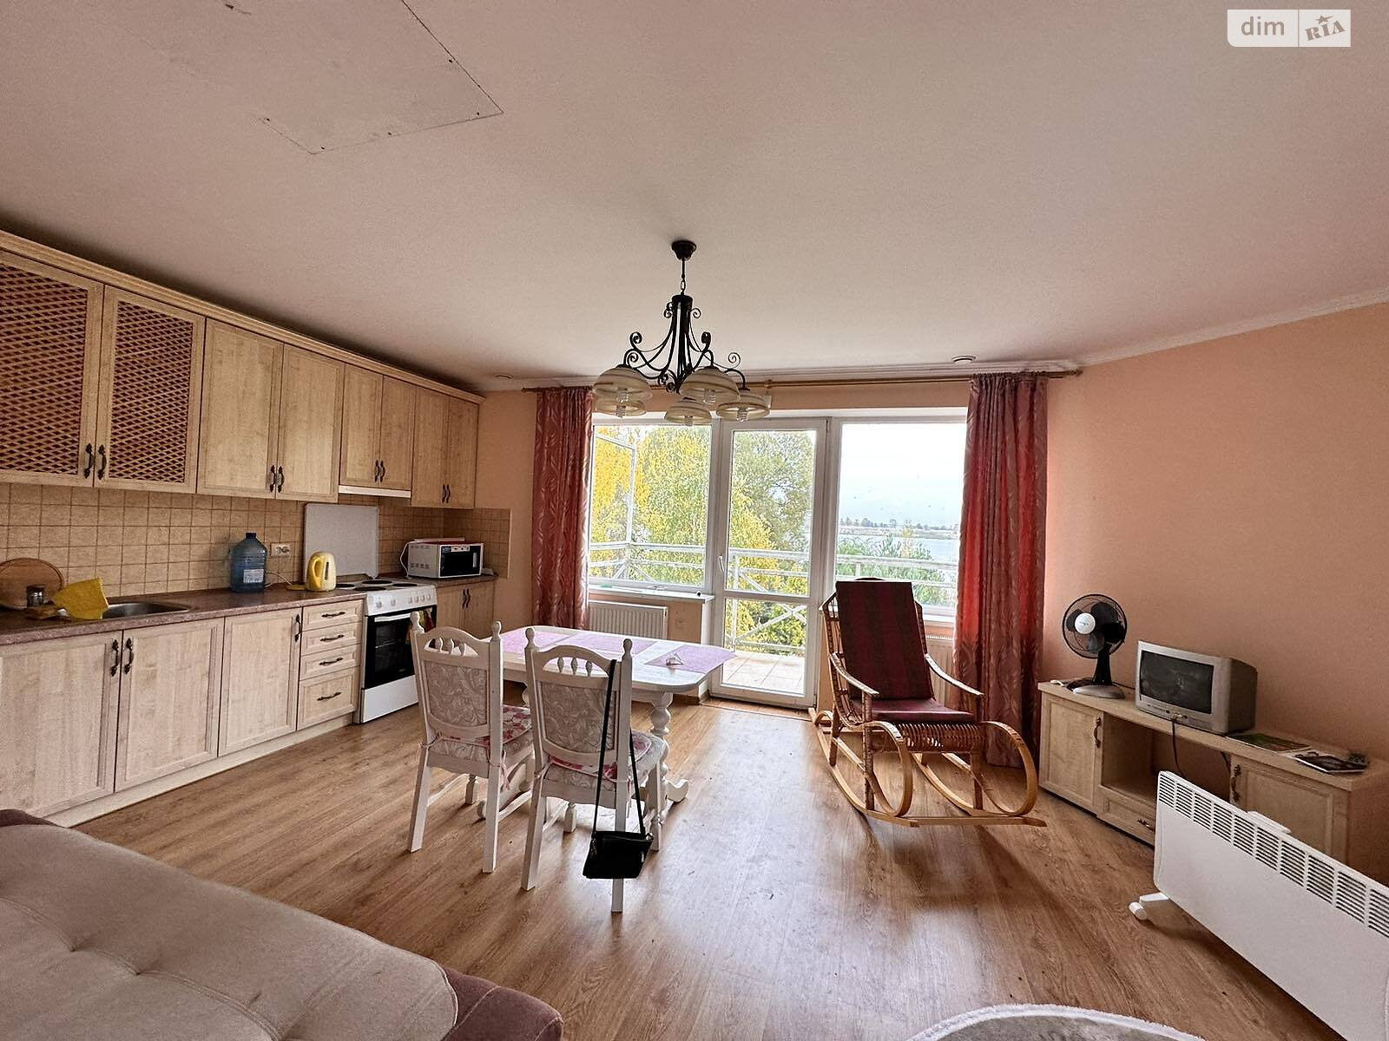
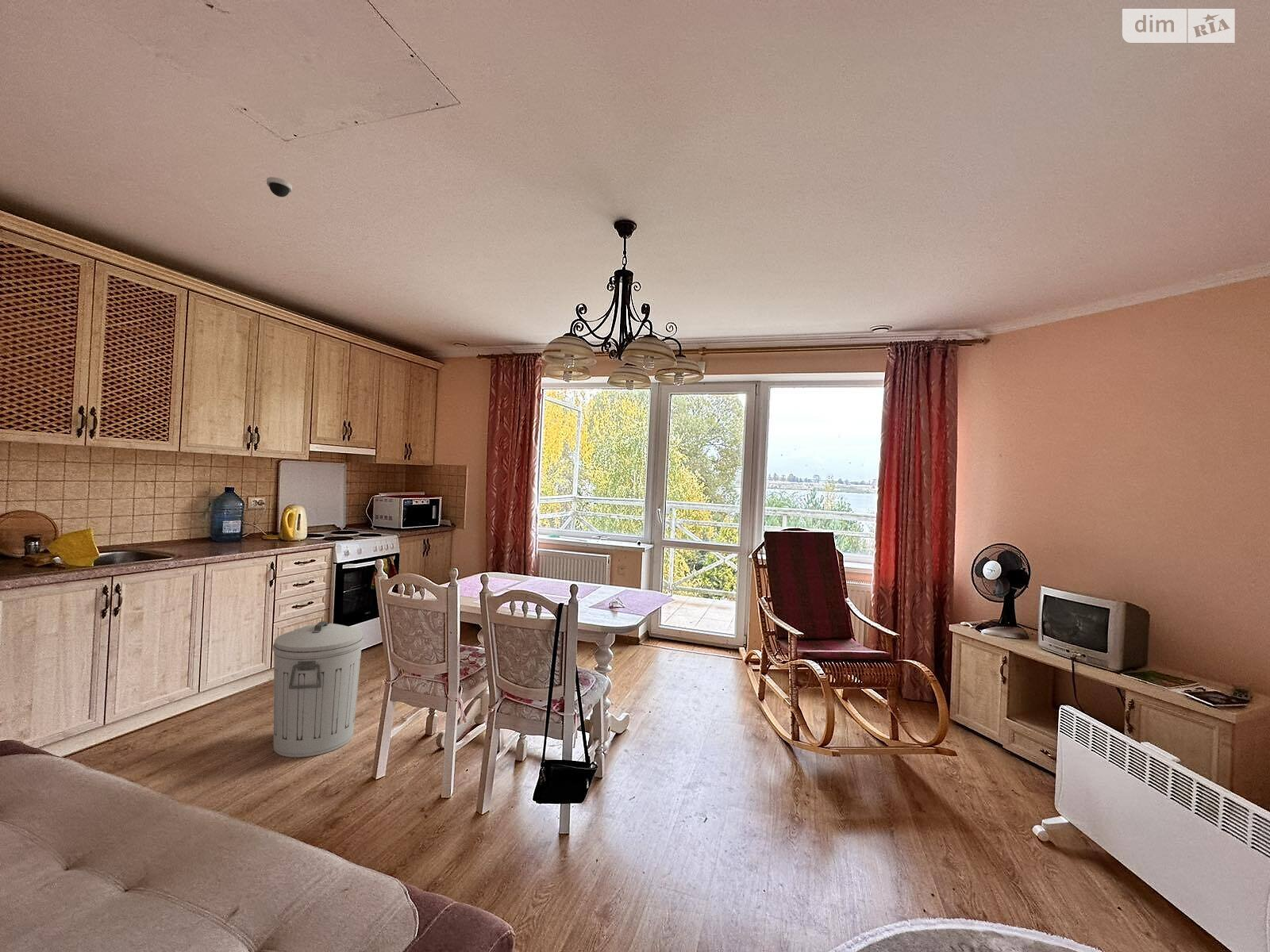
+ trash can (318, 681)
+ dome security camera (279, 189)
